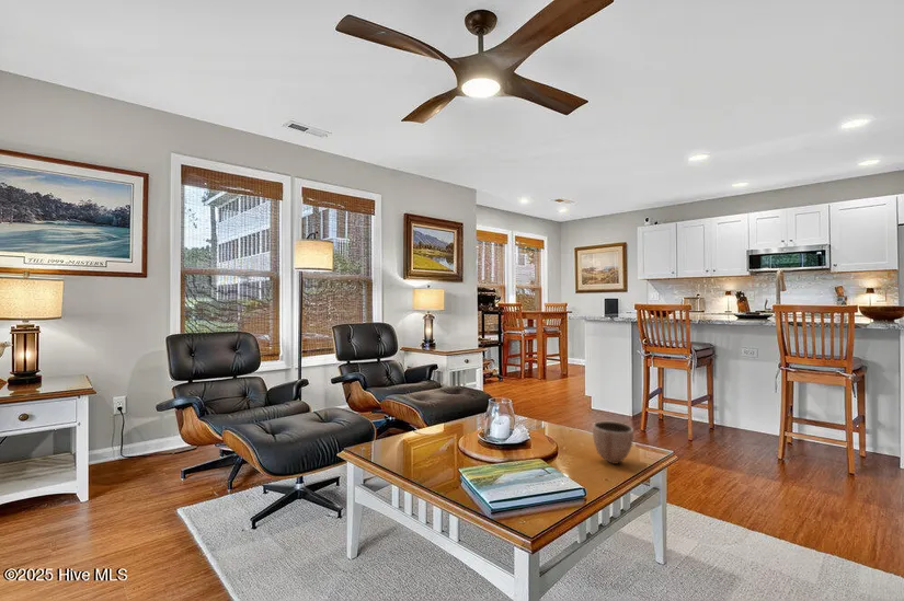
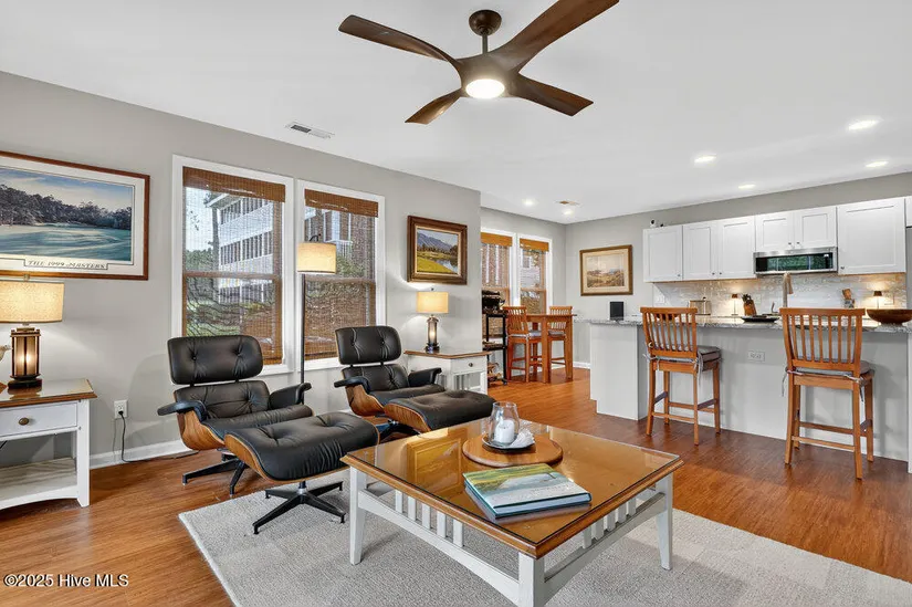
- decorative bowl (613, 443)
